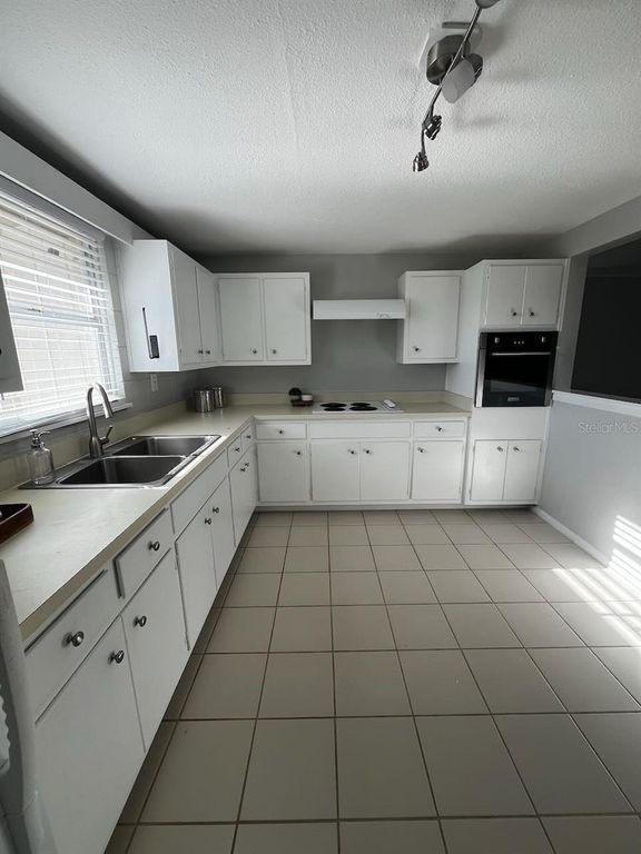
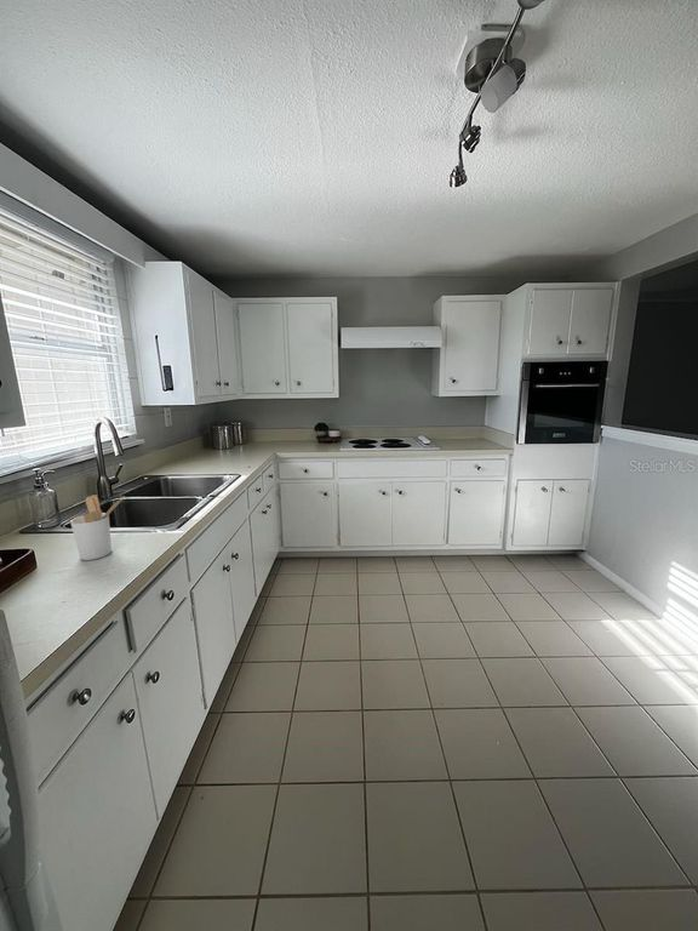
+ utensil holder (101, 525)
